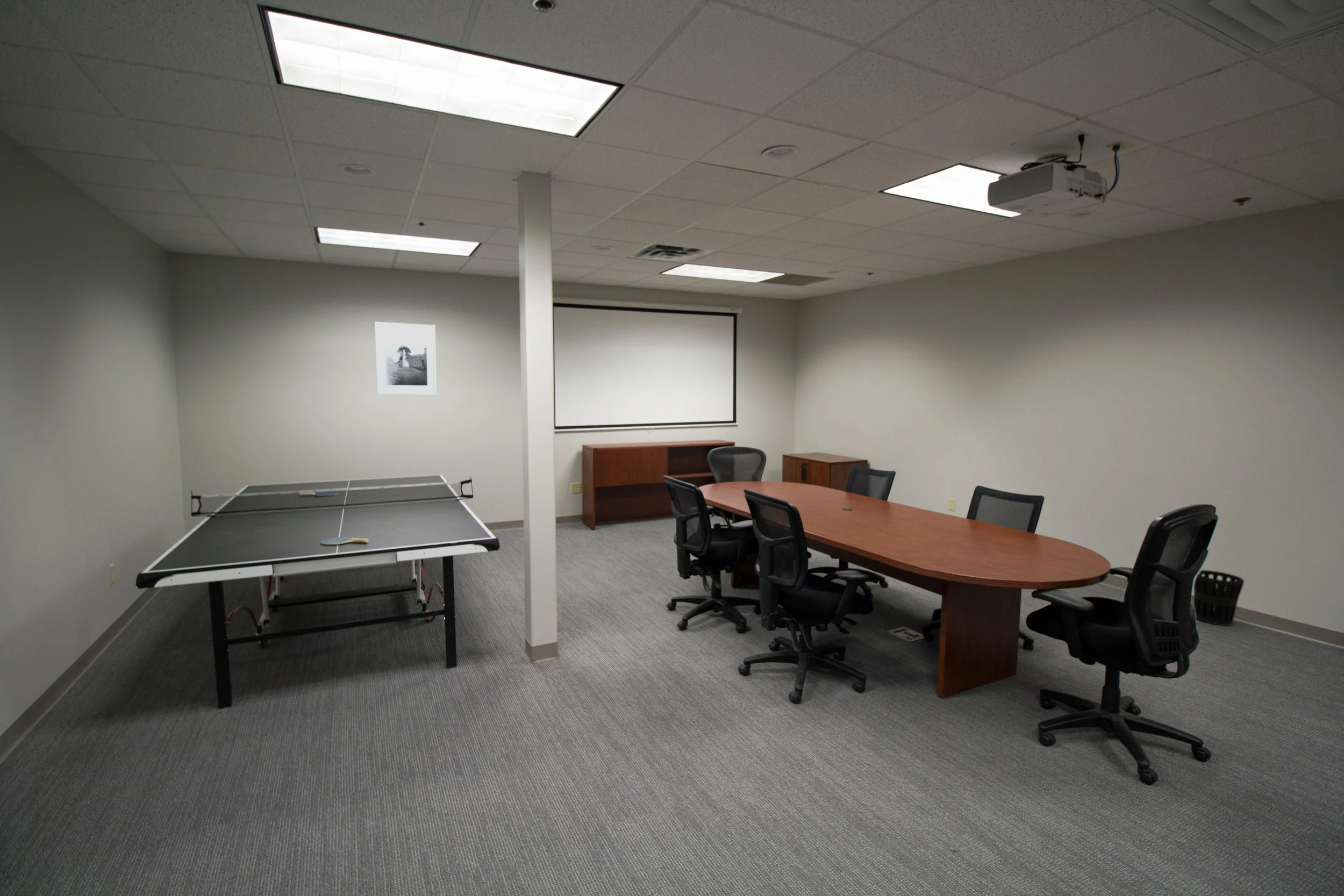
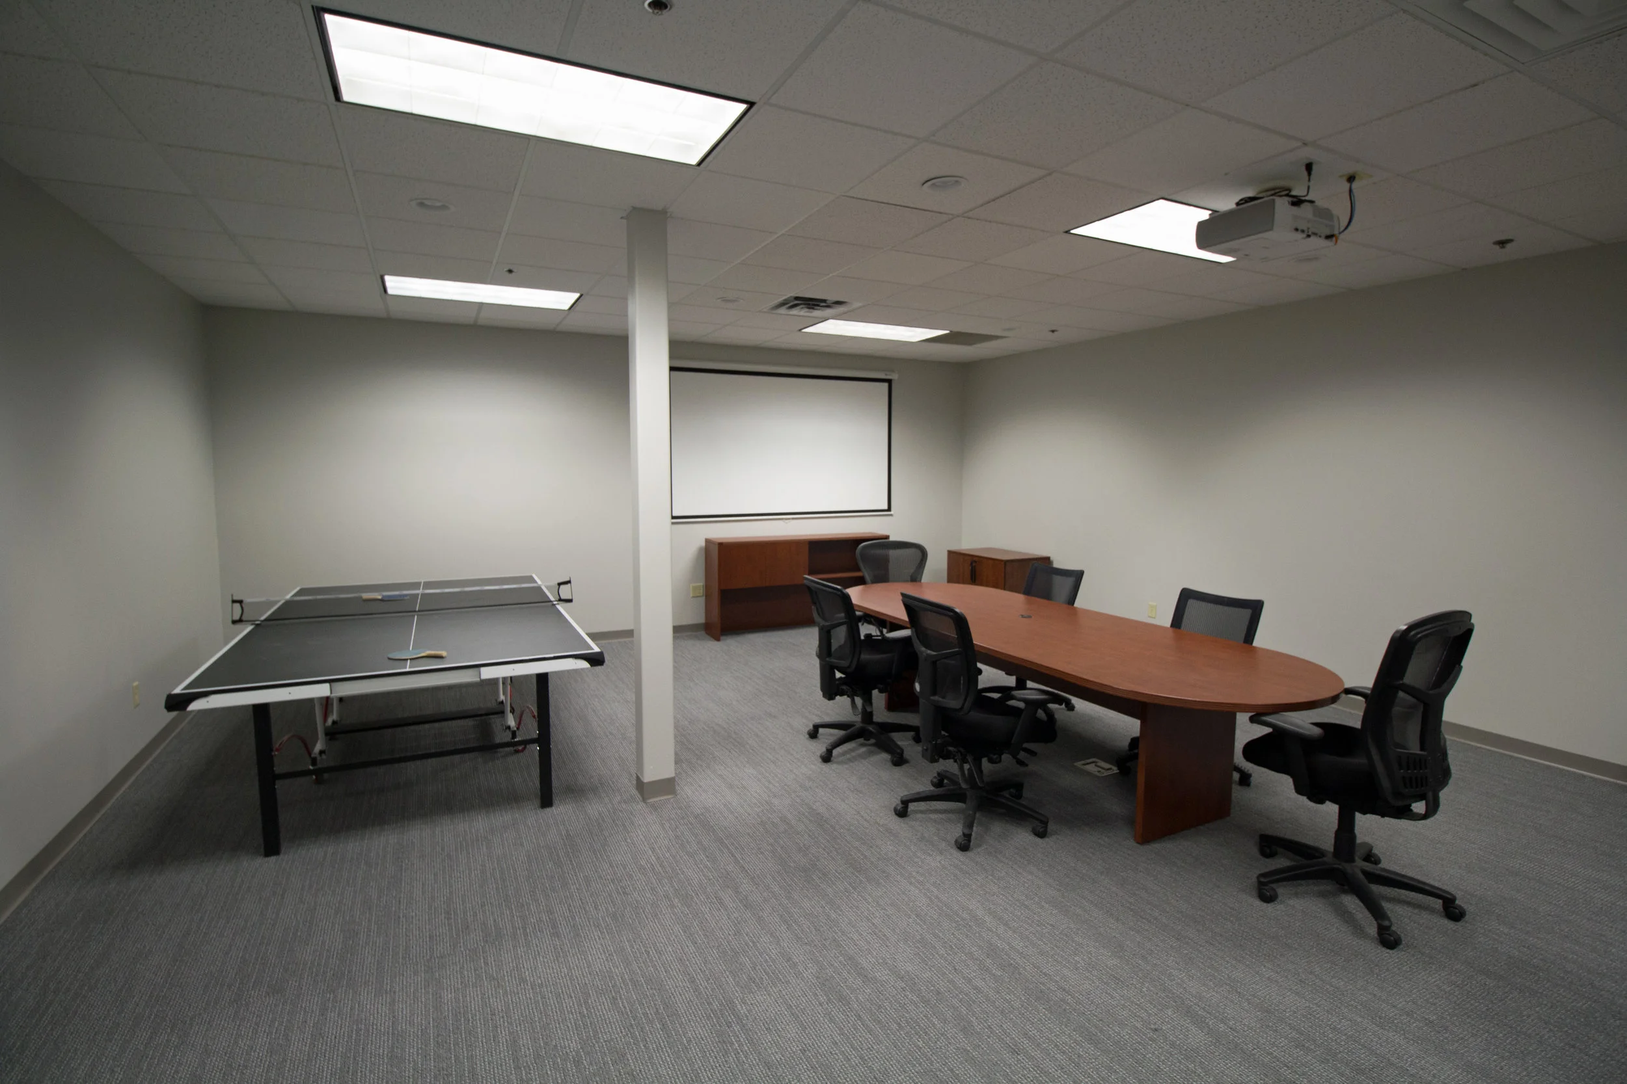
- wastebasket (1215, 598)
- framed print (406, 359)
